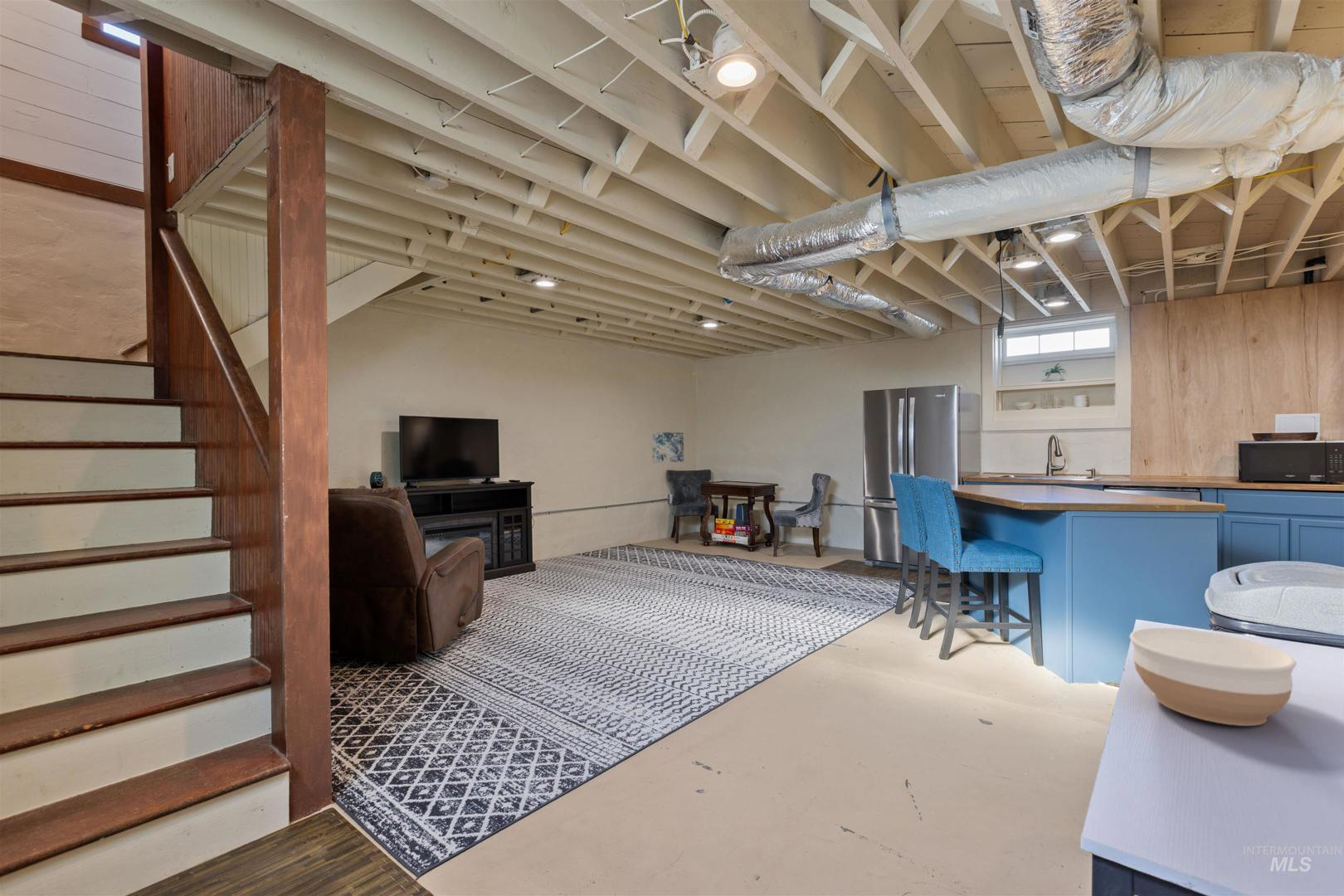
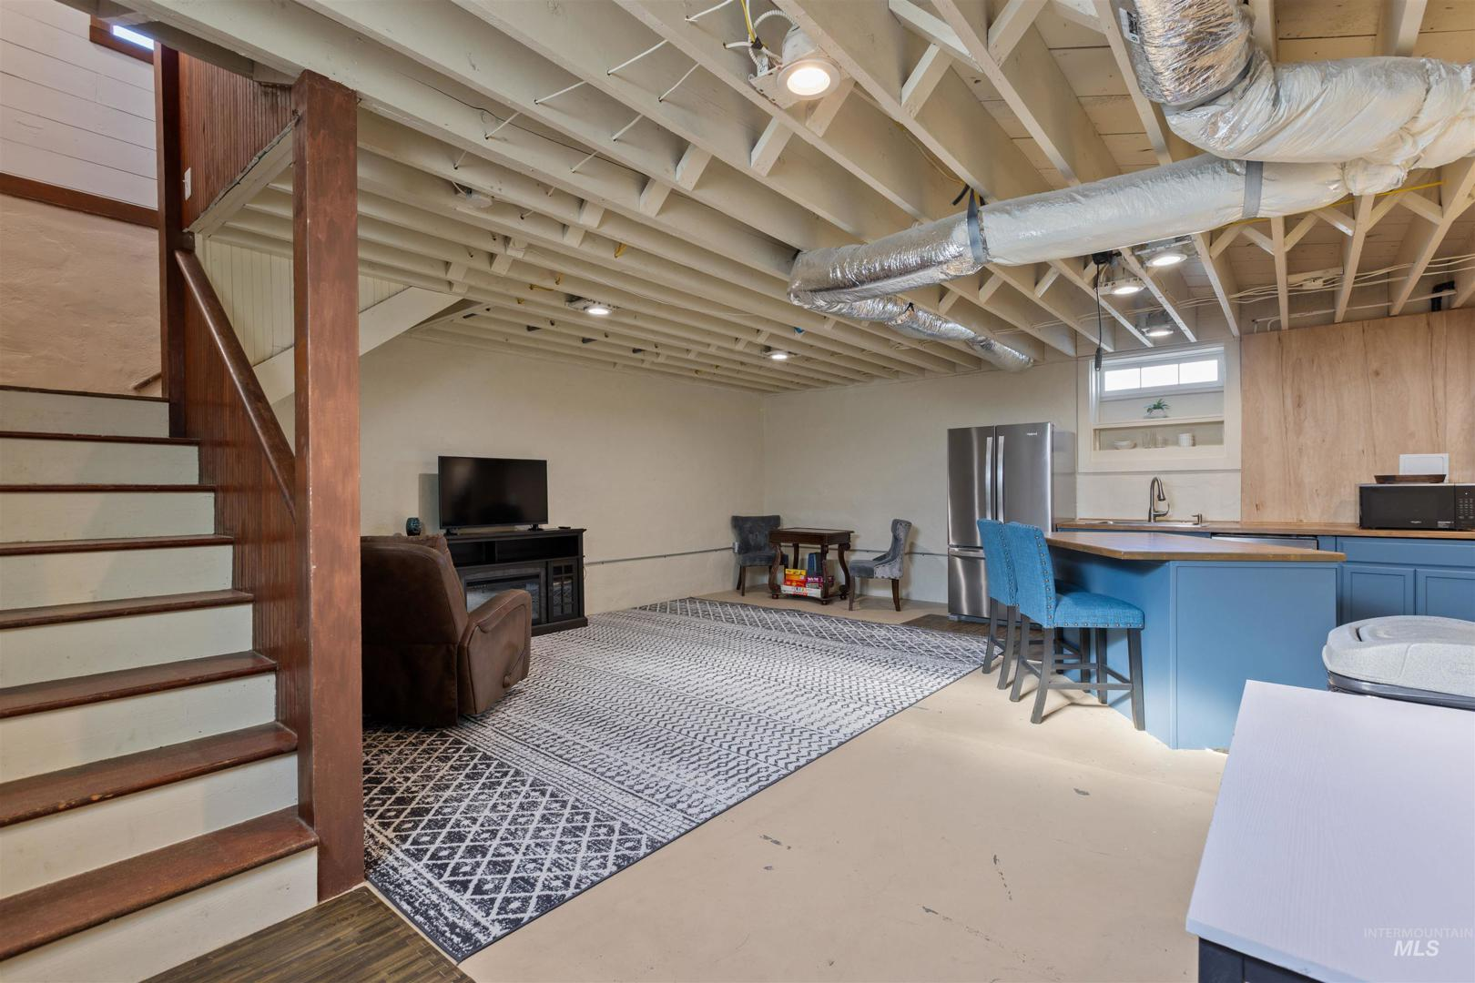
- bowl (1207, 676)
- wall art (668, 447)
